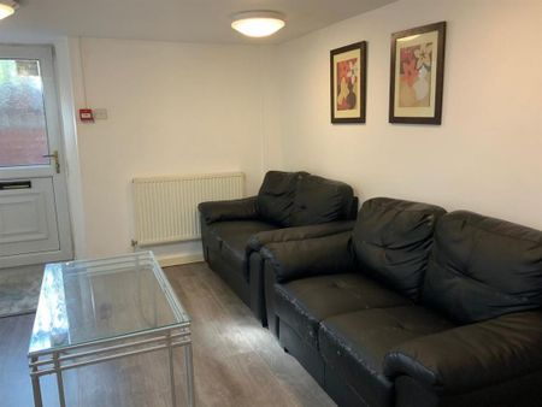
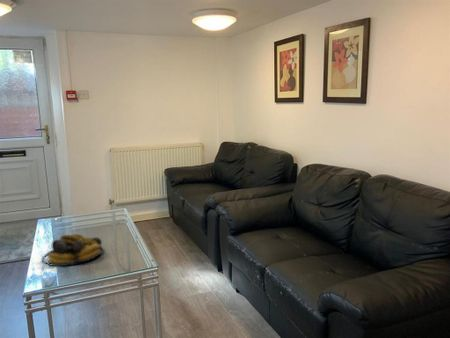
+ fruit bowl (72, 245)
